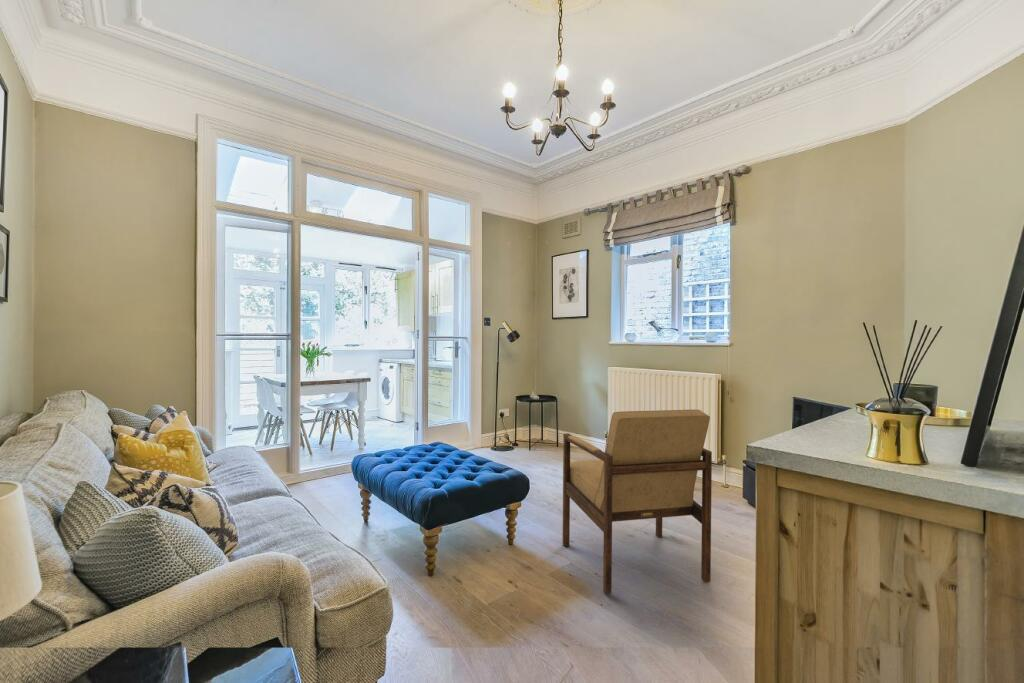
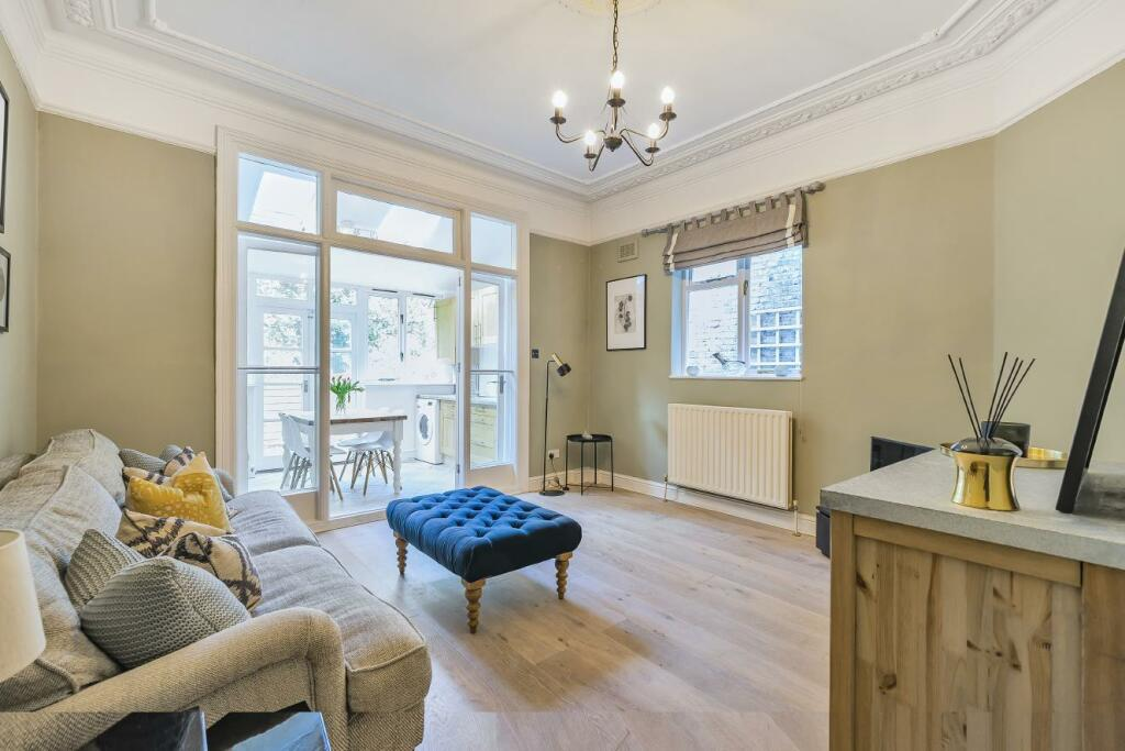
- armchair (632, 481)
